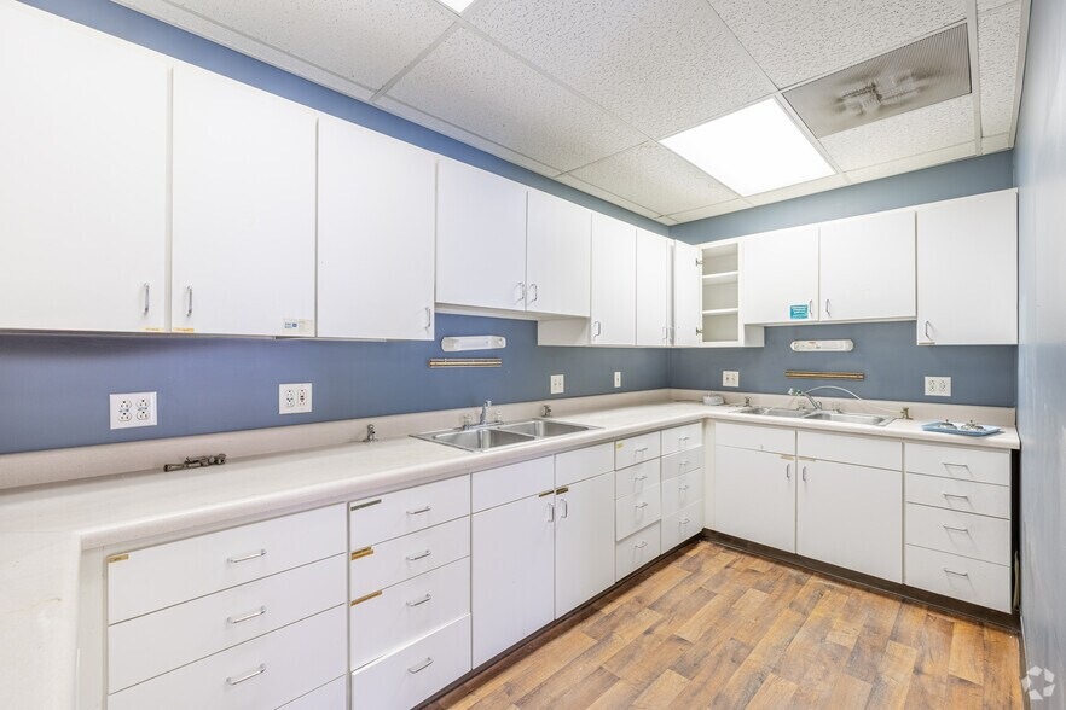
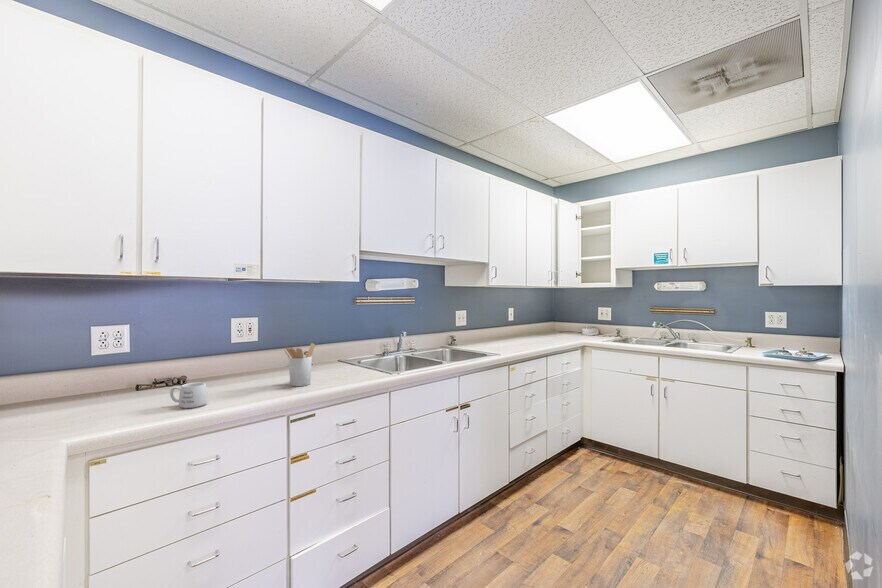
+ mug (188, 395)
+ utensil holder (298, 364)
